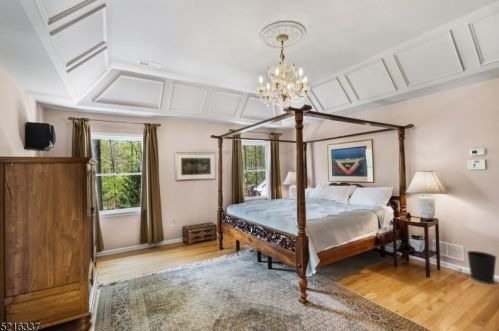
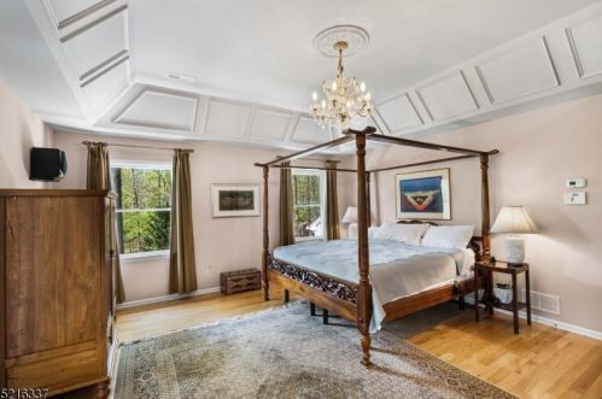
- wastebasket (481, 267)
